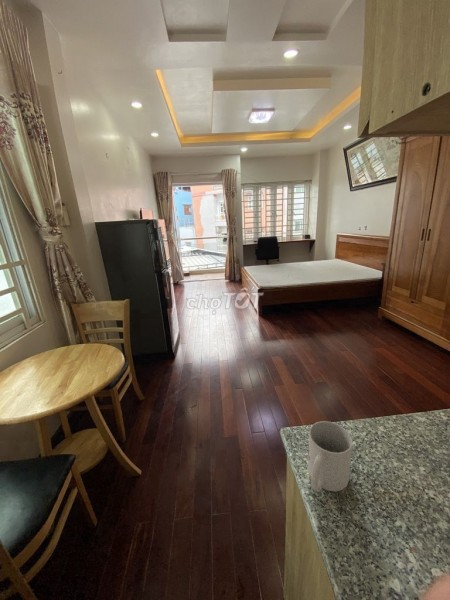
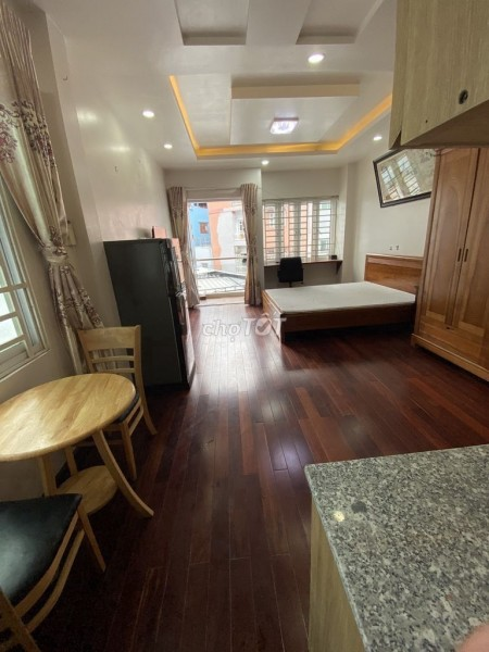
- mug (325, 460)
